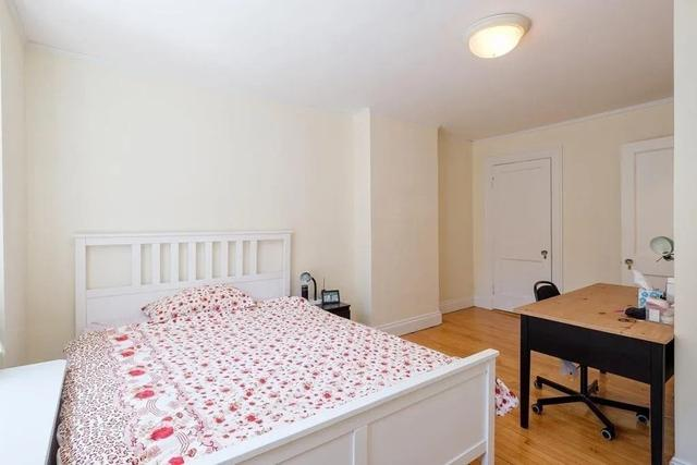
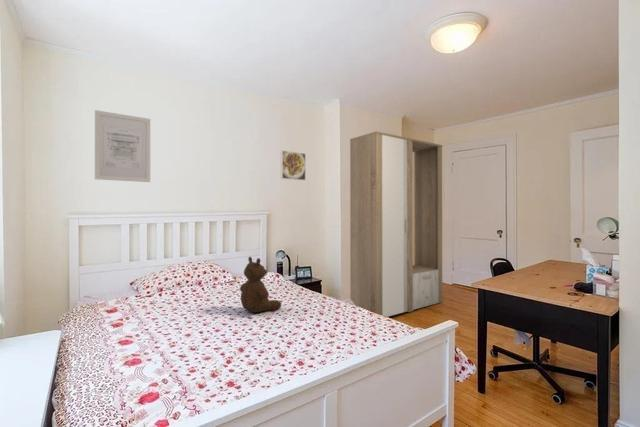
+ wall art (123, 147)
+ wardrobe (399, 224)
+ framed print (293, 165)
+ teddy bear (260, 283)
